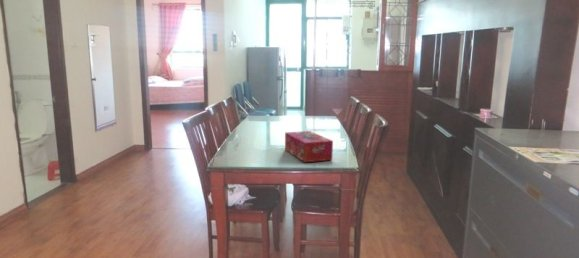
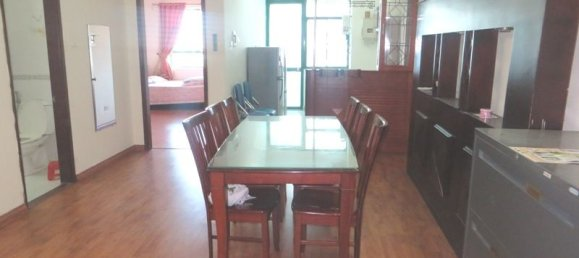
- tissue box (307, 145)
